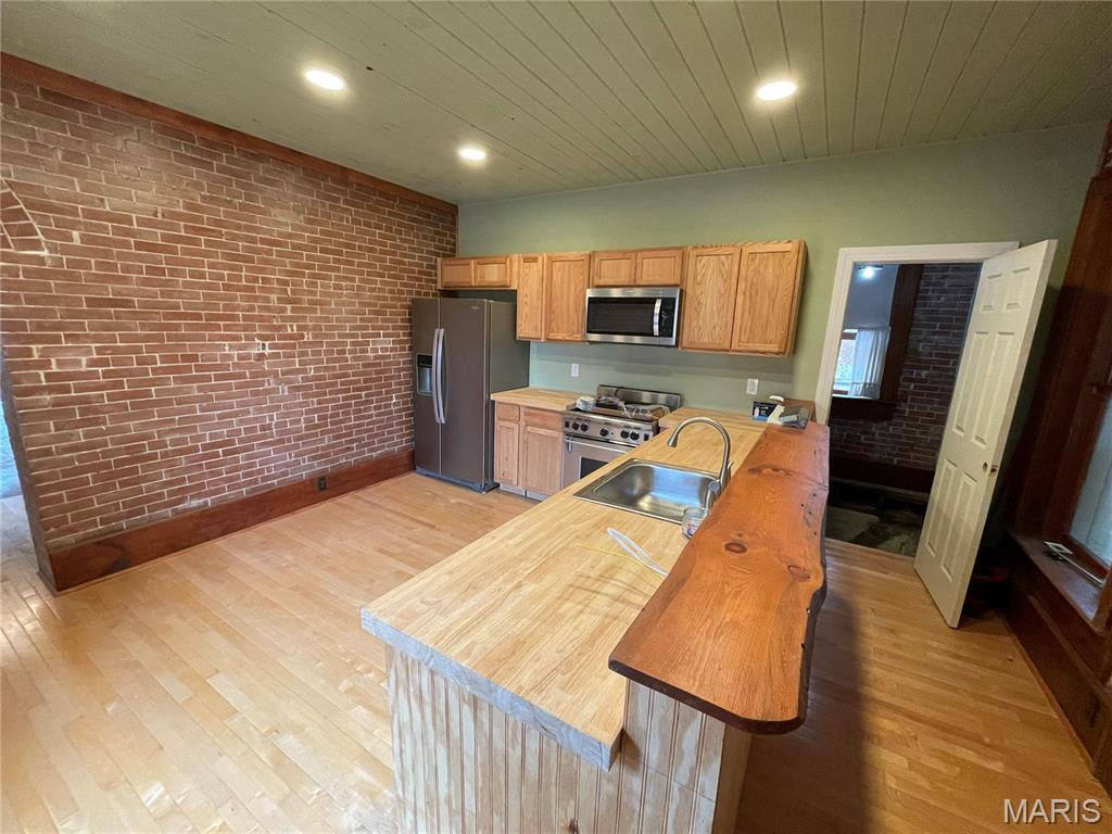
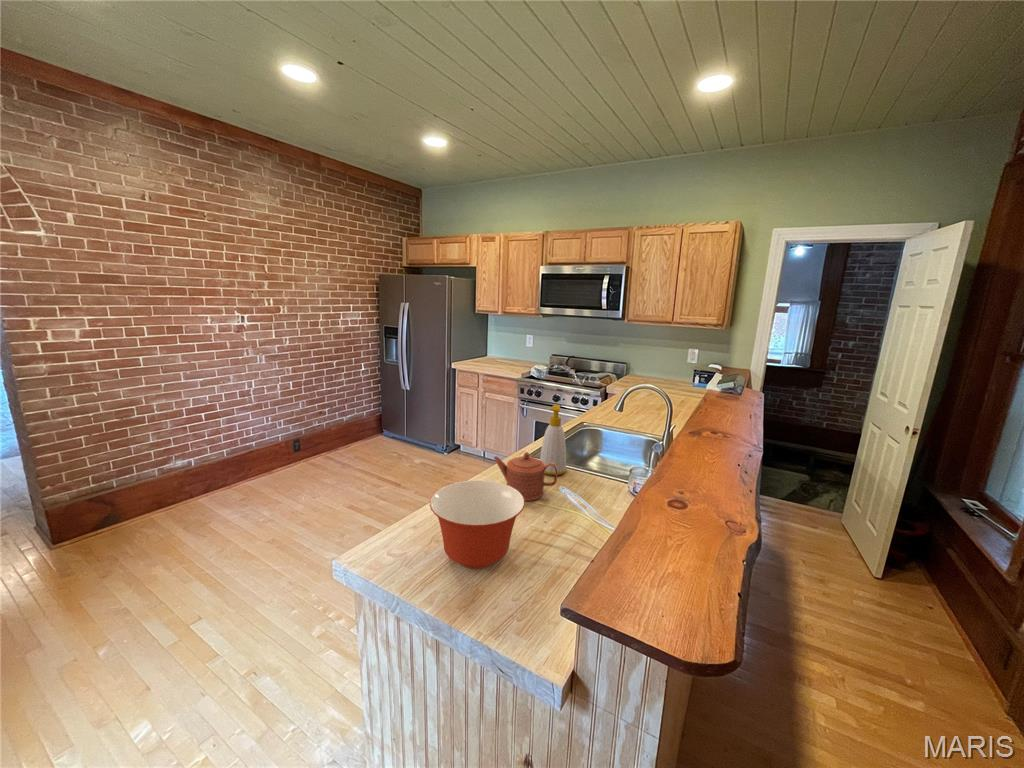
+ teapot (525, 472)
+ mixing bowl (477, 527)
+ soap bottle (554, 438)
